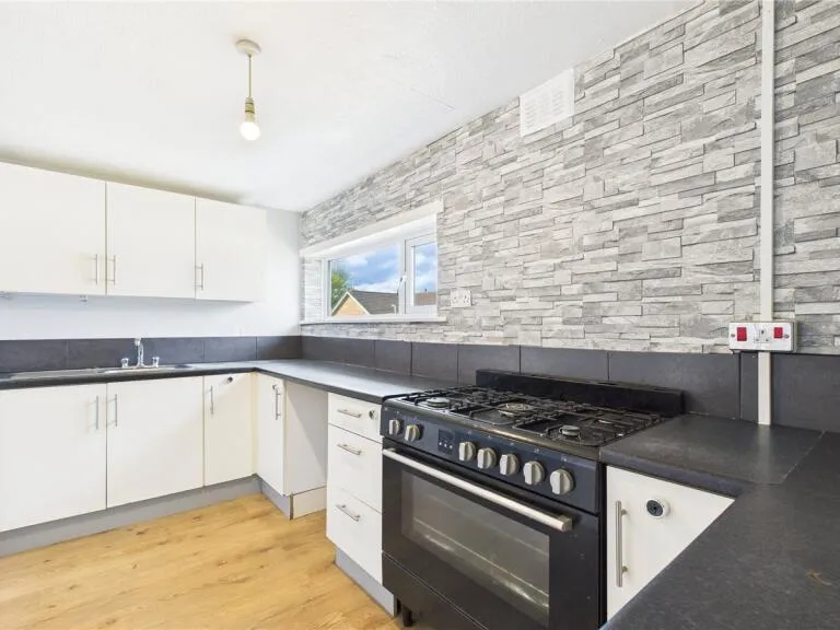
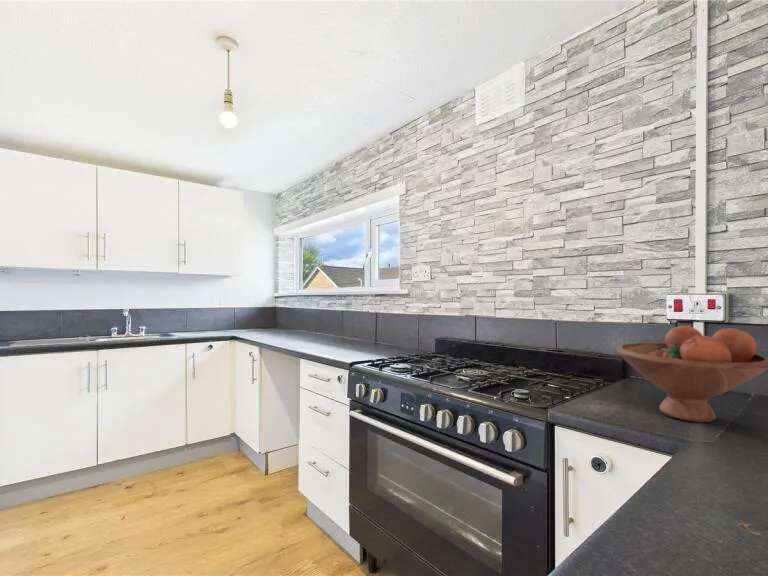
+ fruit bowl (686, 371)
